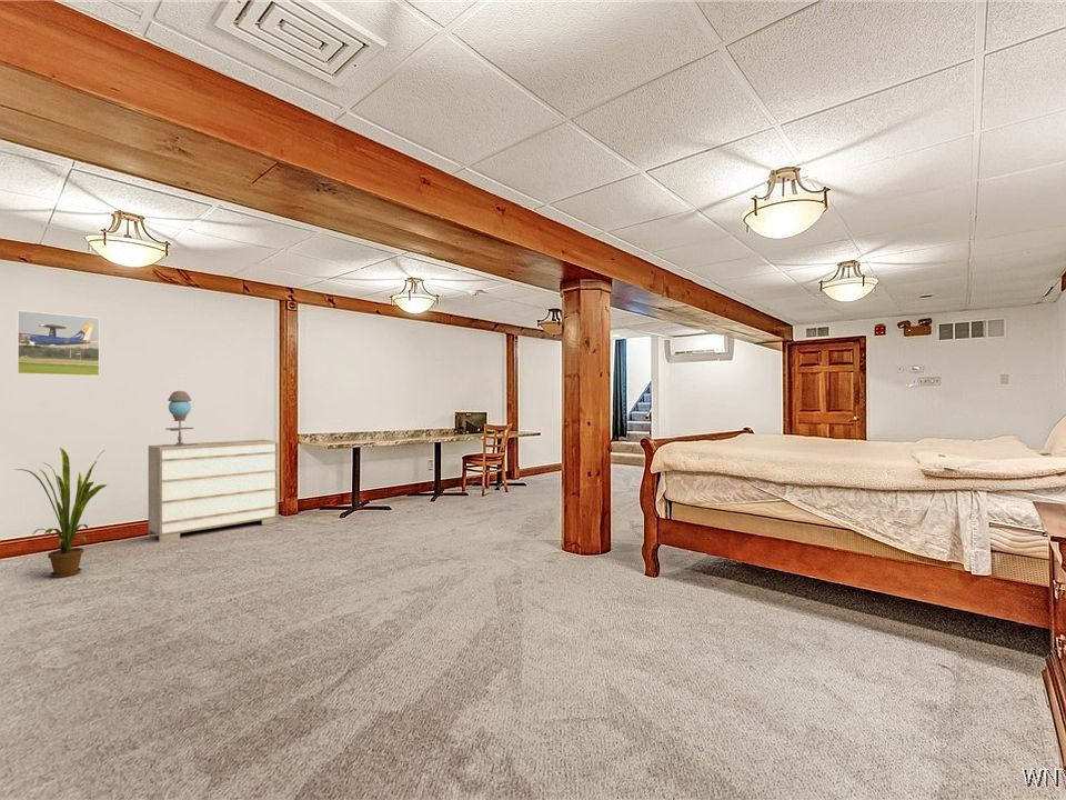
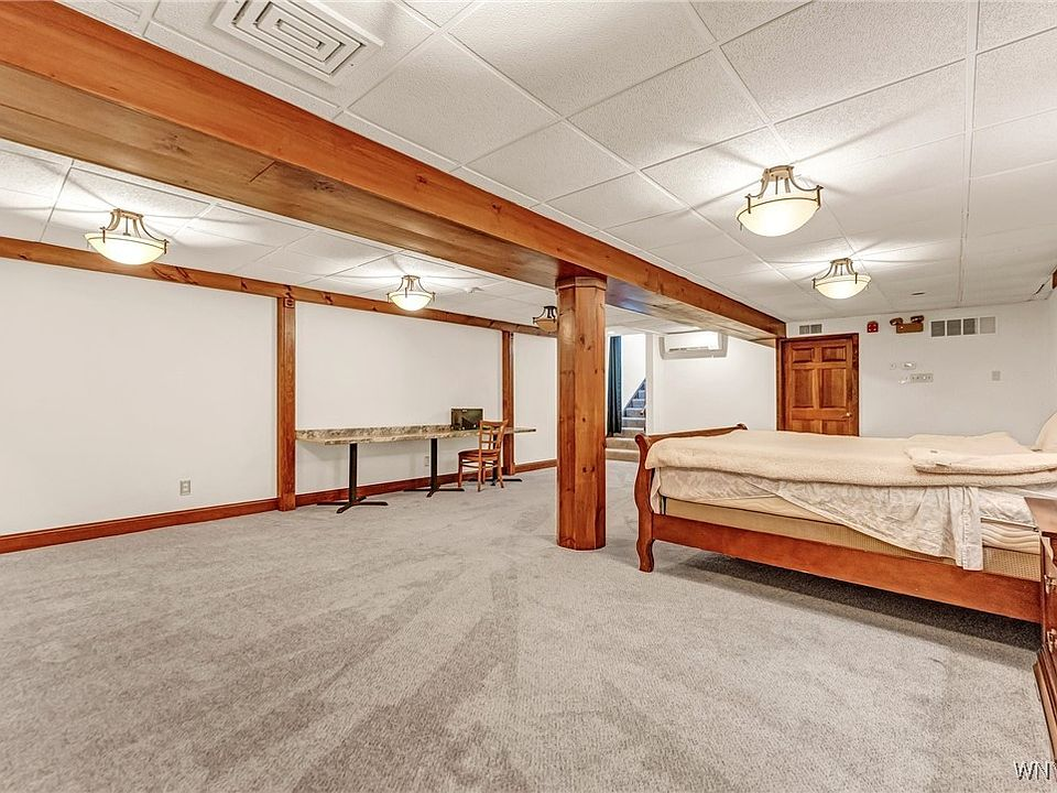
- table lamp (179, 418)
- house plant (61, 511)
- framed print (60, 344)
- dresser (215, 486)
